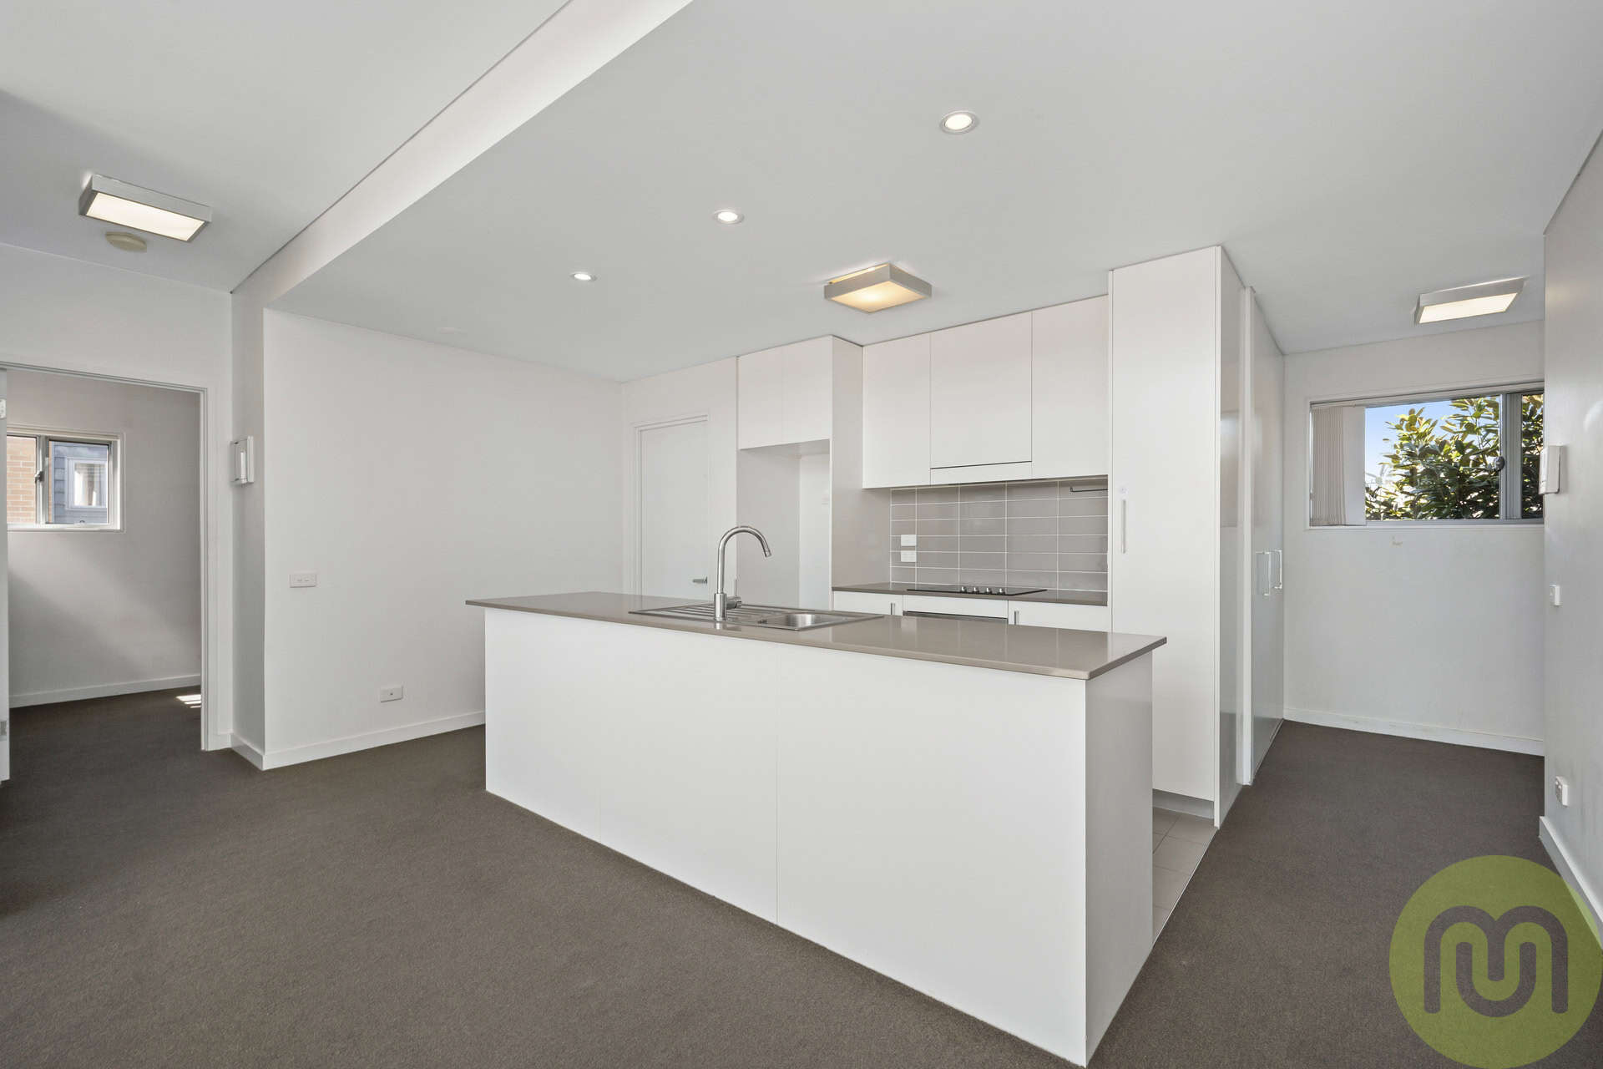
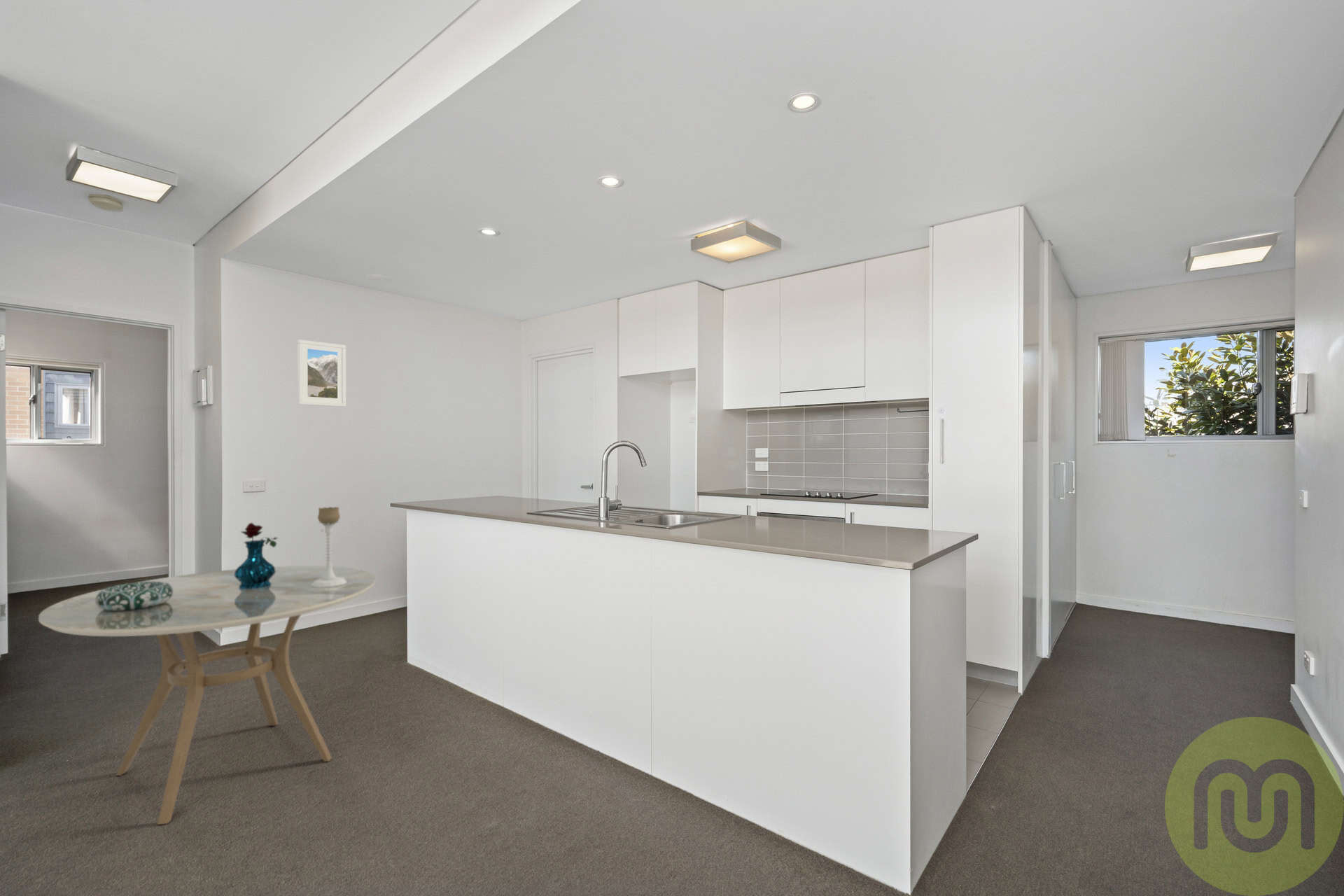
+ vase (257, 553)
+ decorative bowl (135, 595)
+ dining table (228, 678)
+ candle holder (329, 545)
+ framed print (322, 374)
